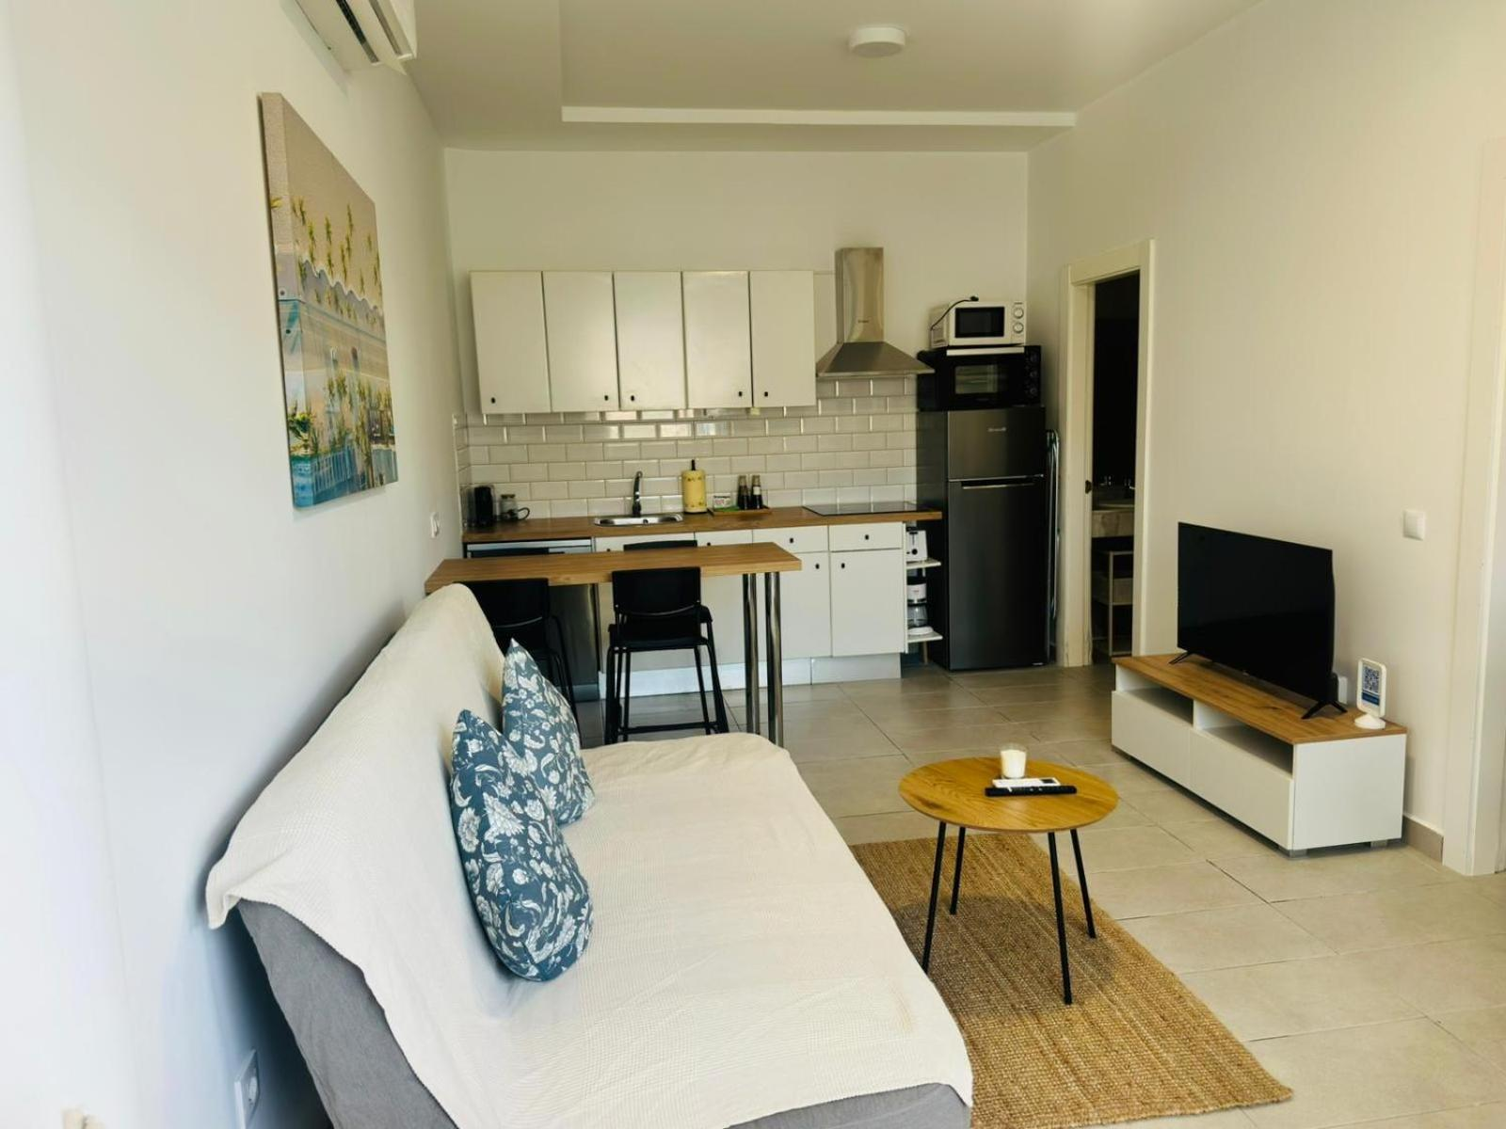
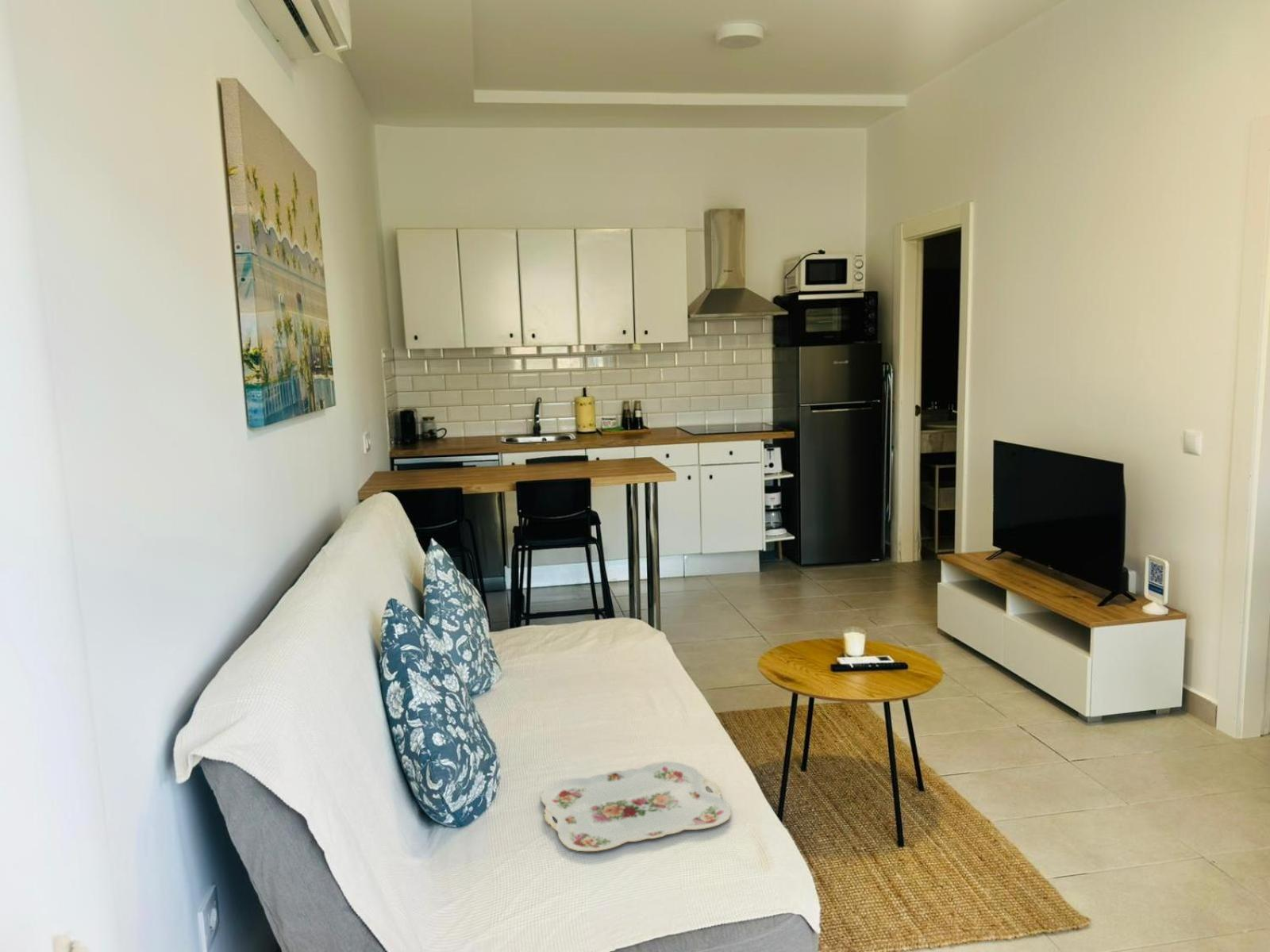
+ serving tray (633, 804)
